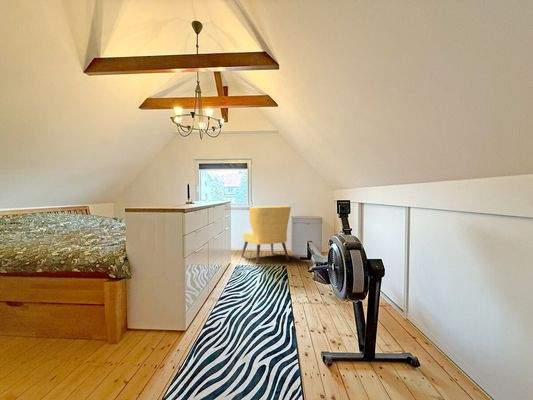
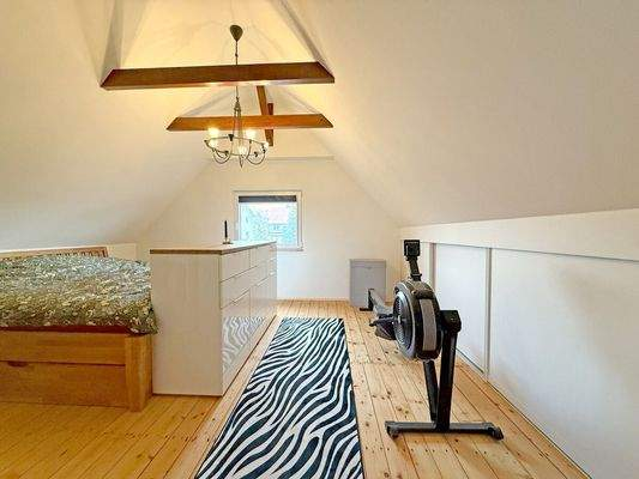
- chair (267, 232)
